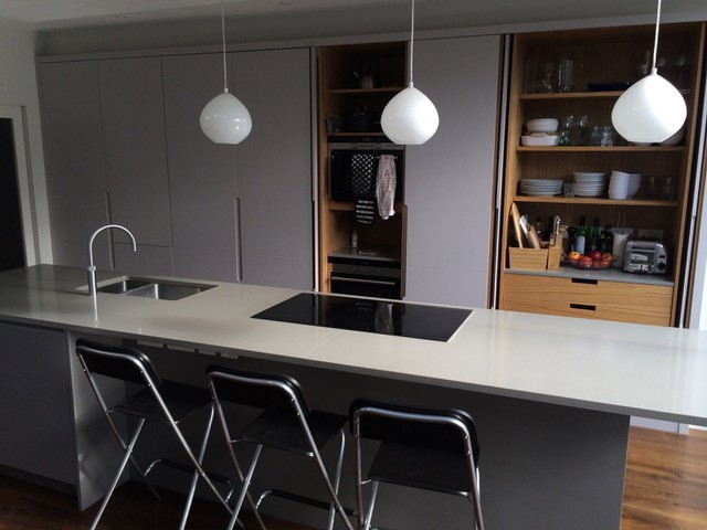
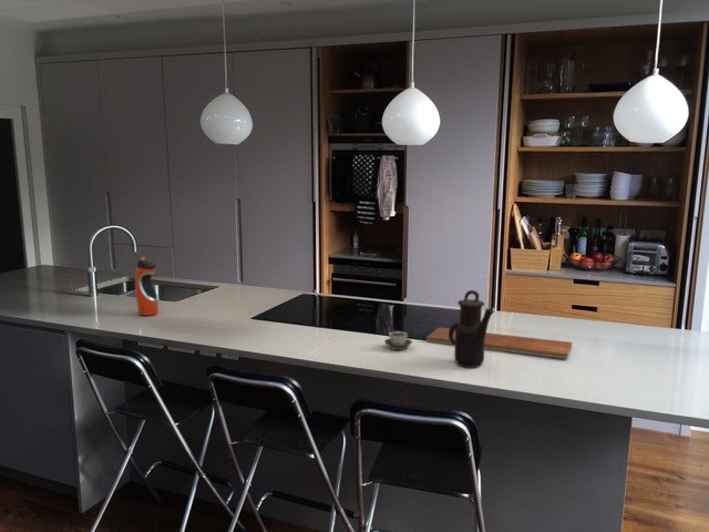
+ chopping board (497, 341)
+ water bottle (146, 285)
+ teapot (470, 327)
+ cup (398, 340)
